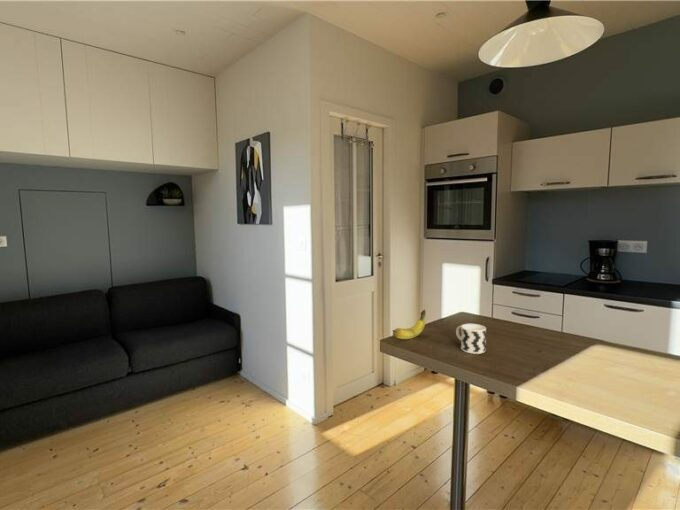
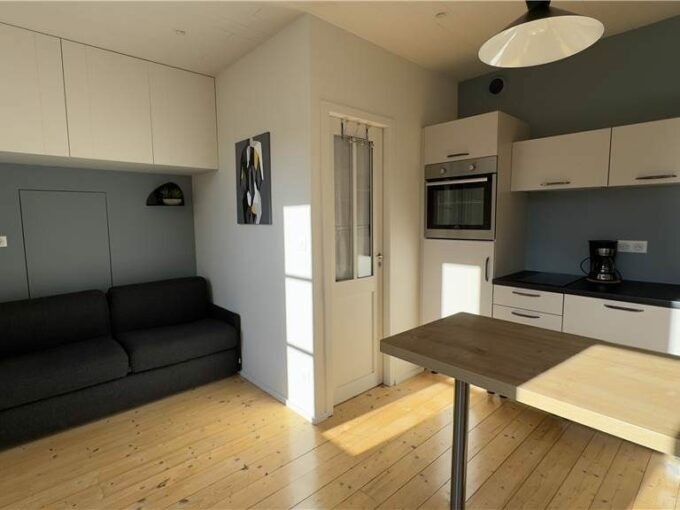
- fruit (411, 327)
- cup (469, 337)
